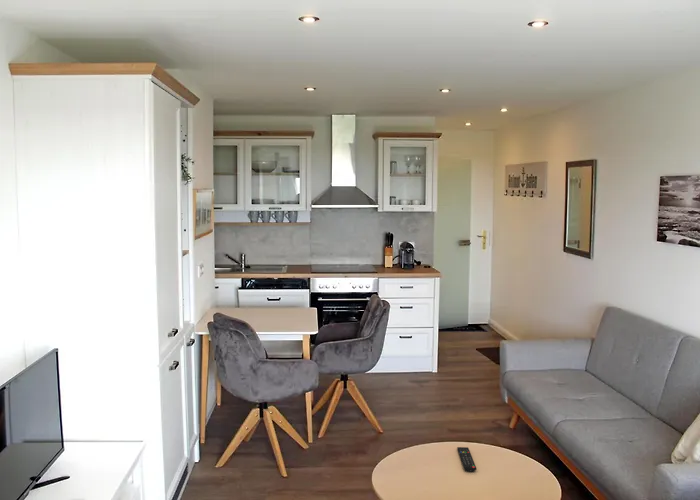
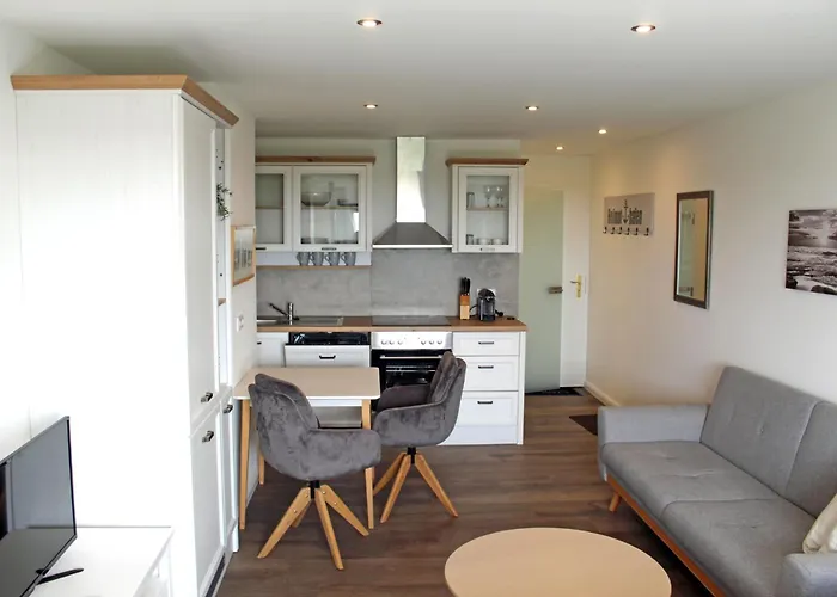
- remote control (466, 458)
